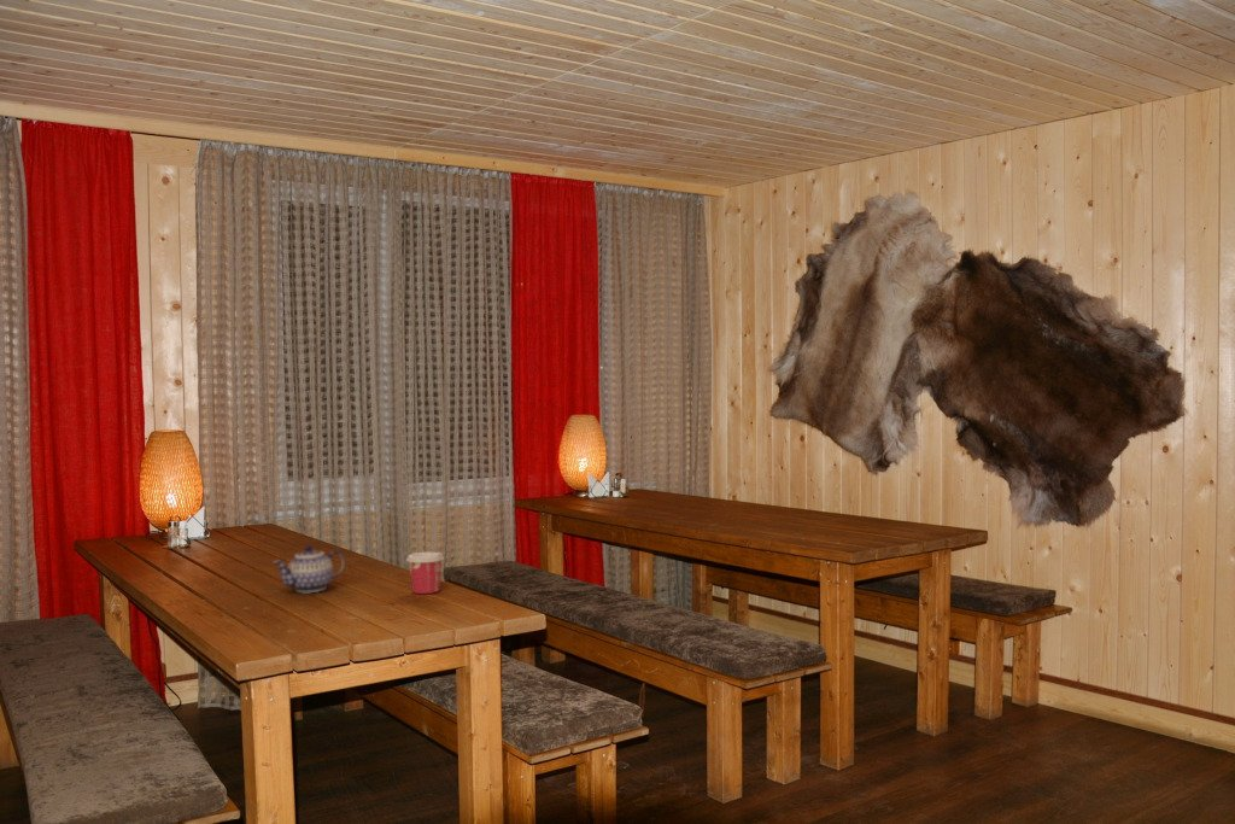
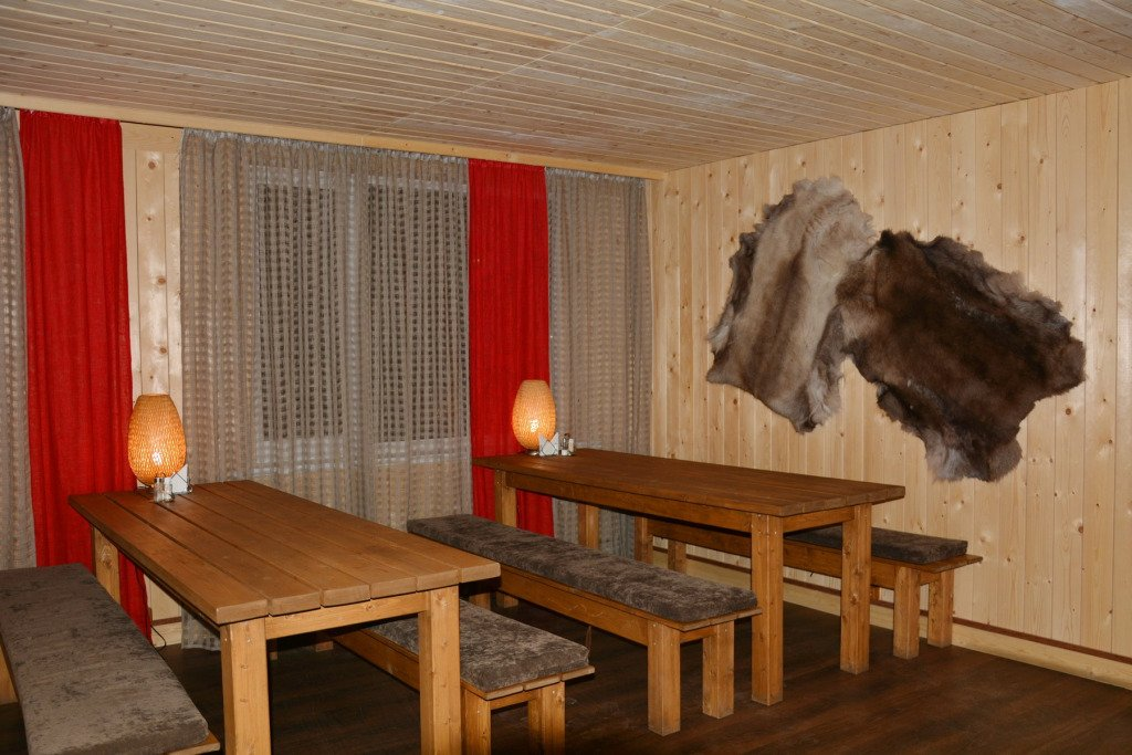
- cup (426, 573)
- teapot (309, 567)
